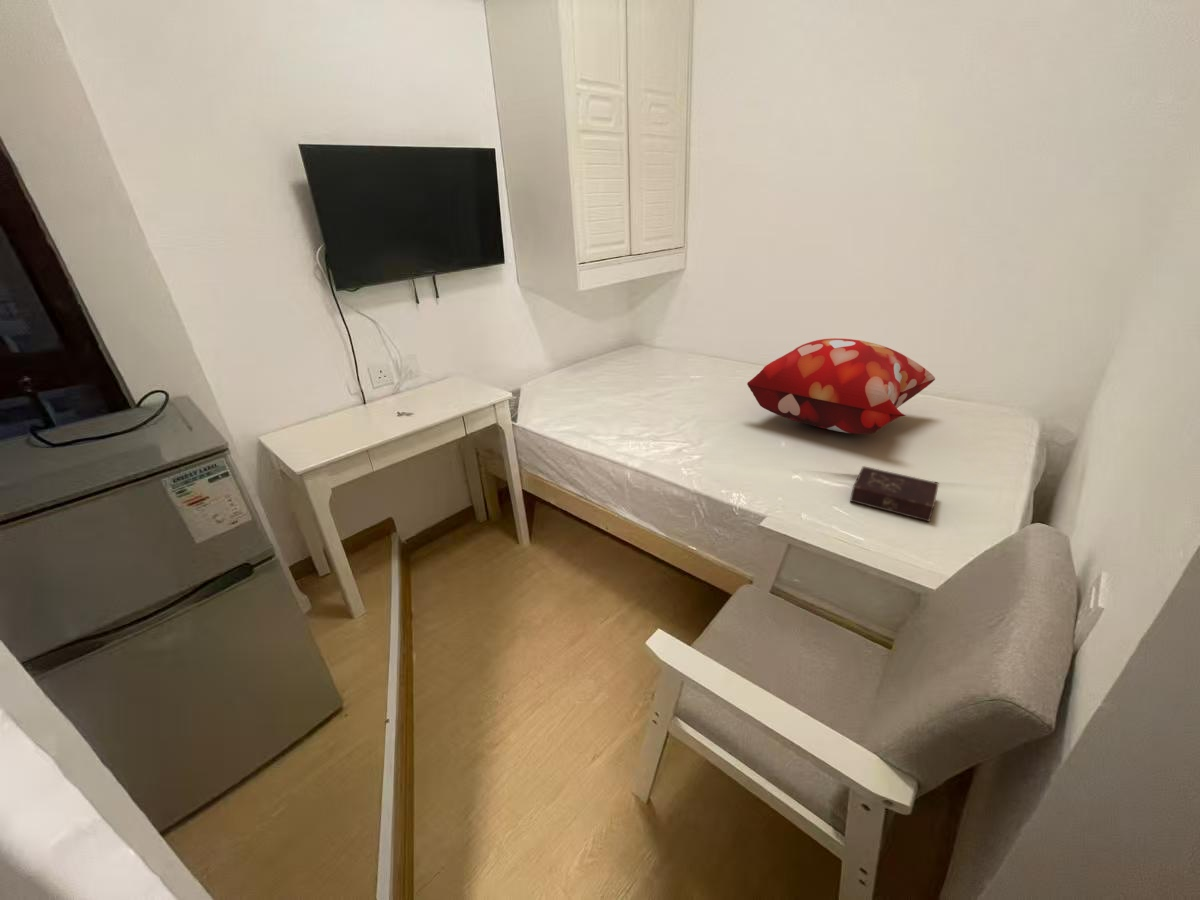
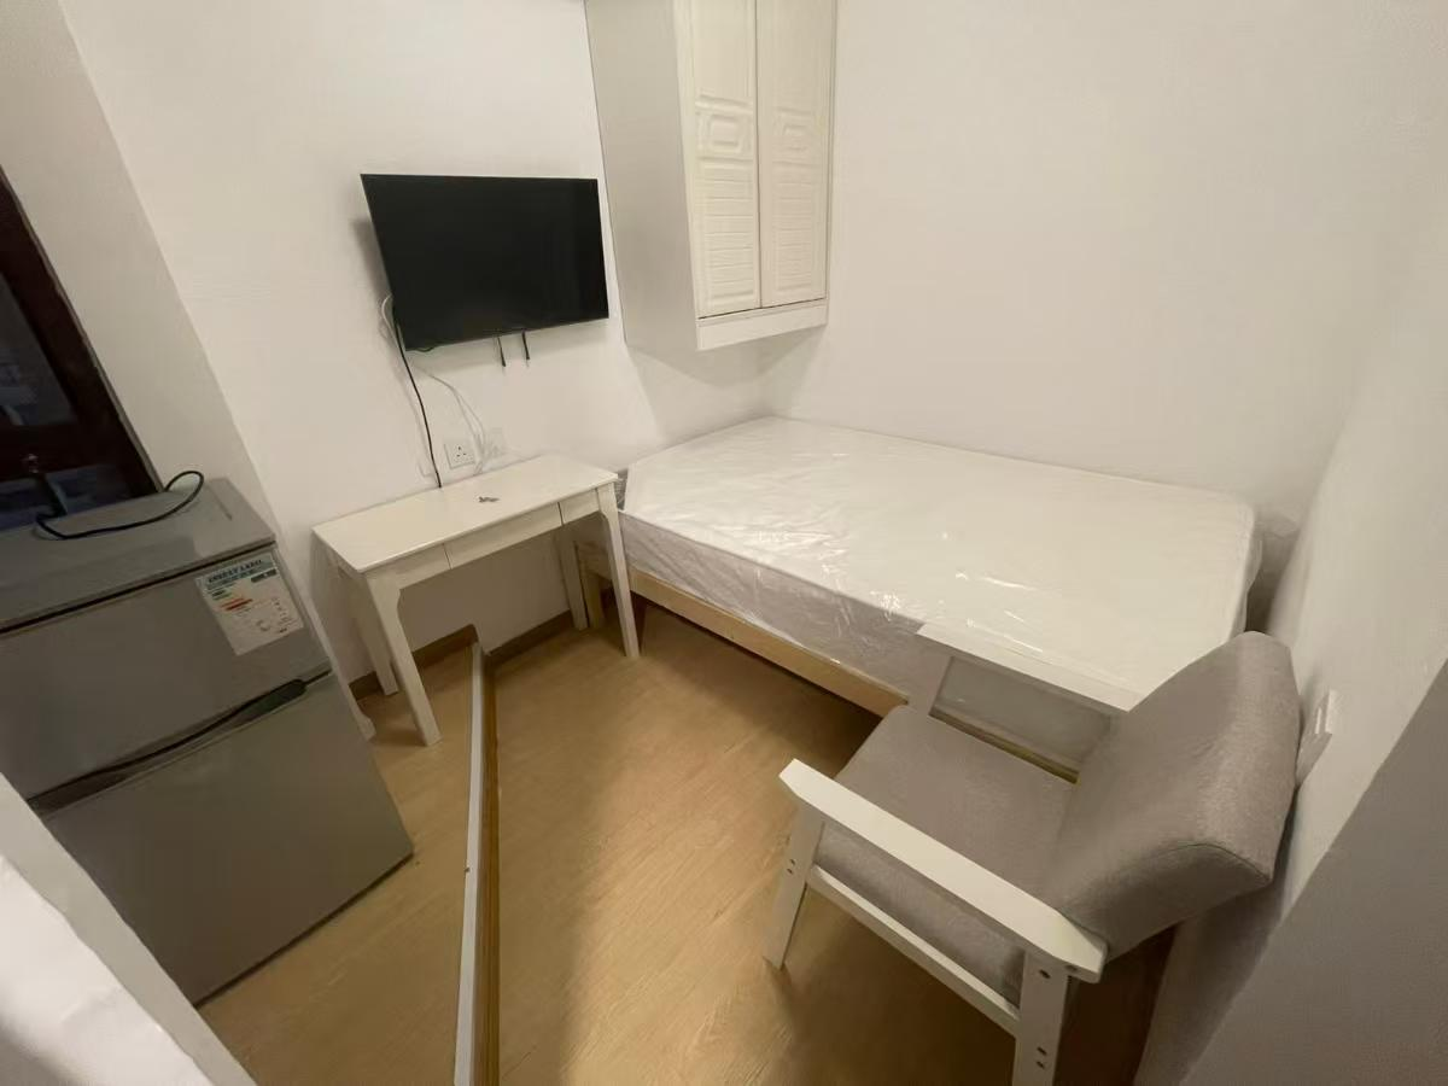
- book (893, 492)
- decorative pillow (841, 382)
